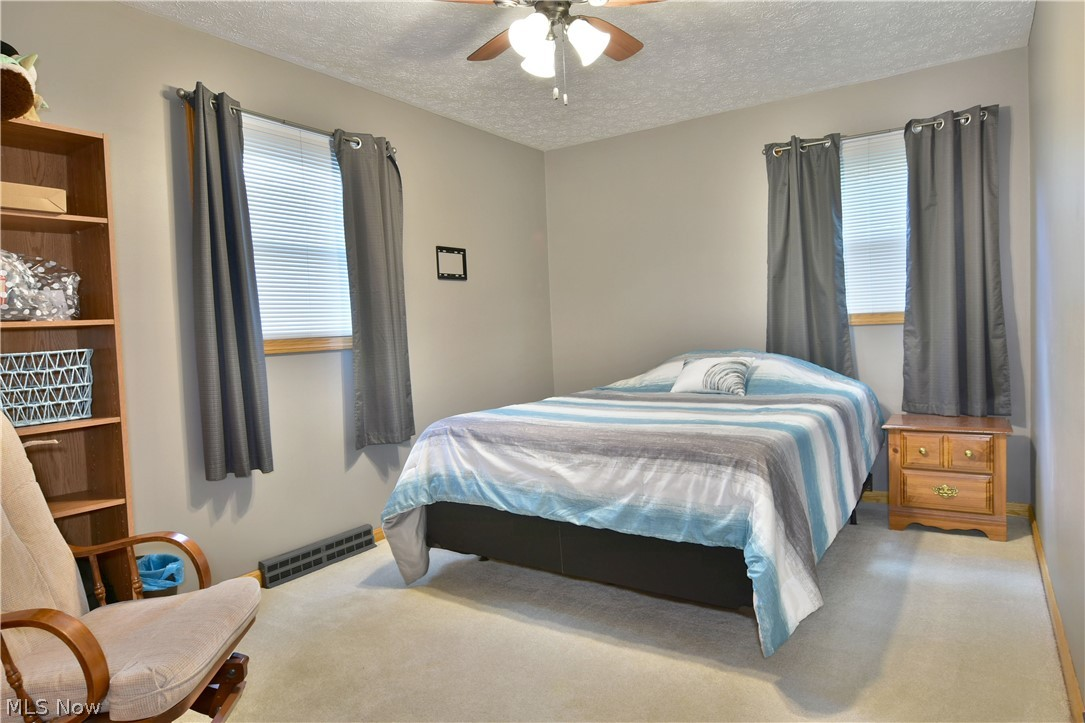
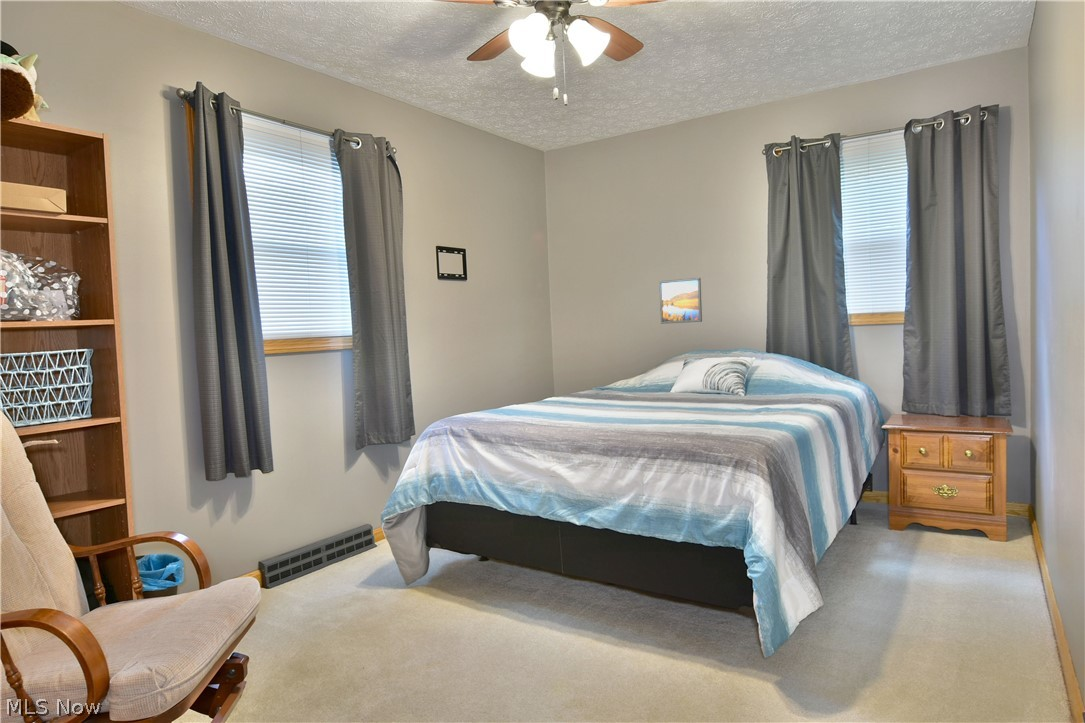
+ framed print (680, 301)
